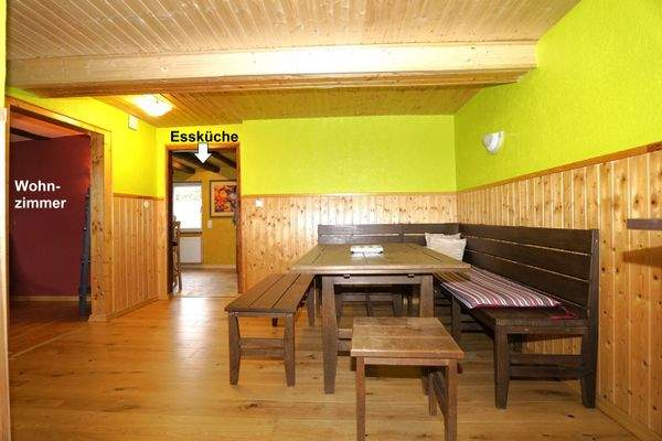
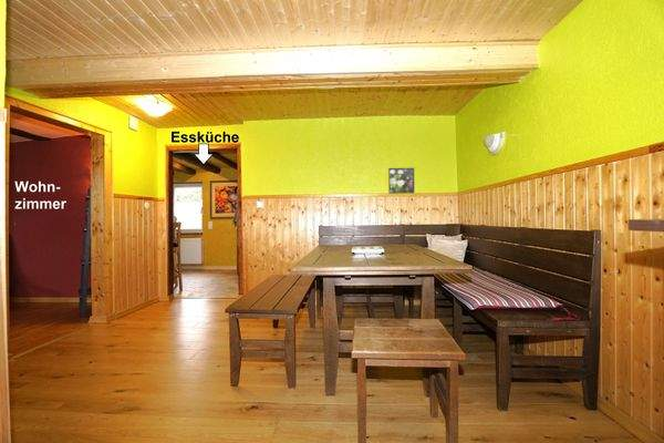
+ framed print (401, 181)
